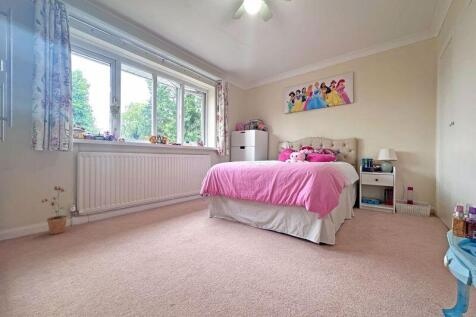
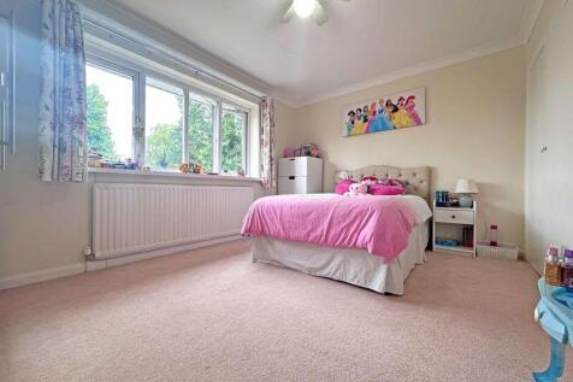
- potted plant (55, 210)
